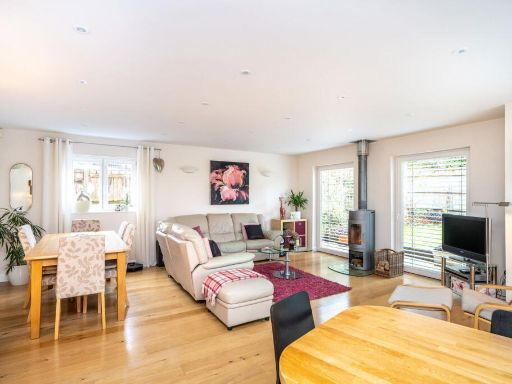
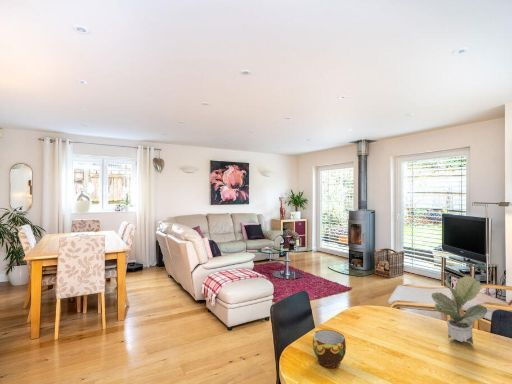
+ cup (329, 348)
+ potted plant (454, 310)
